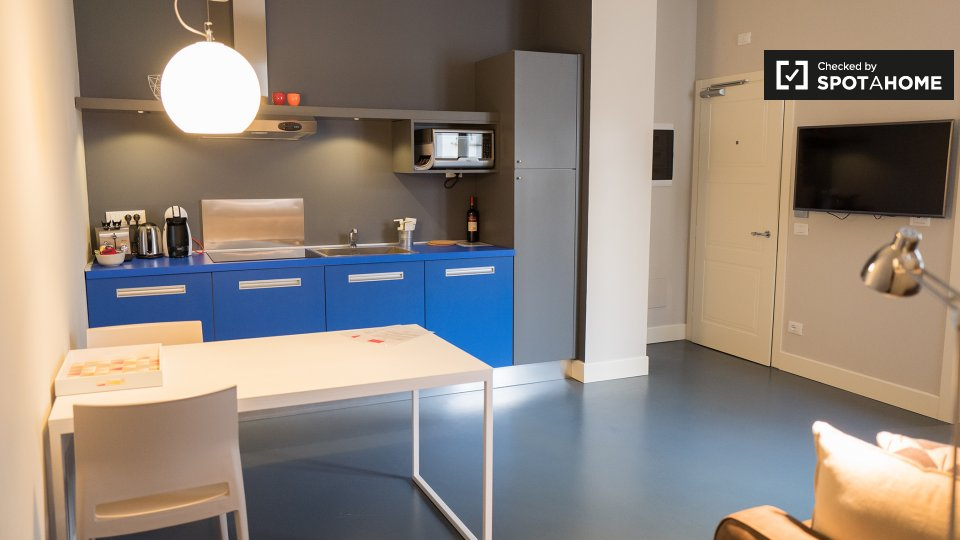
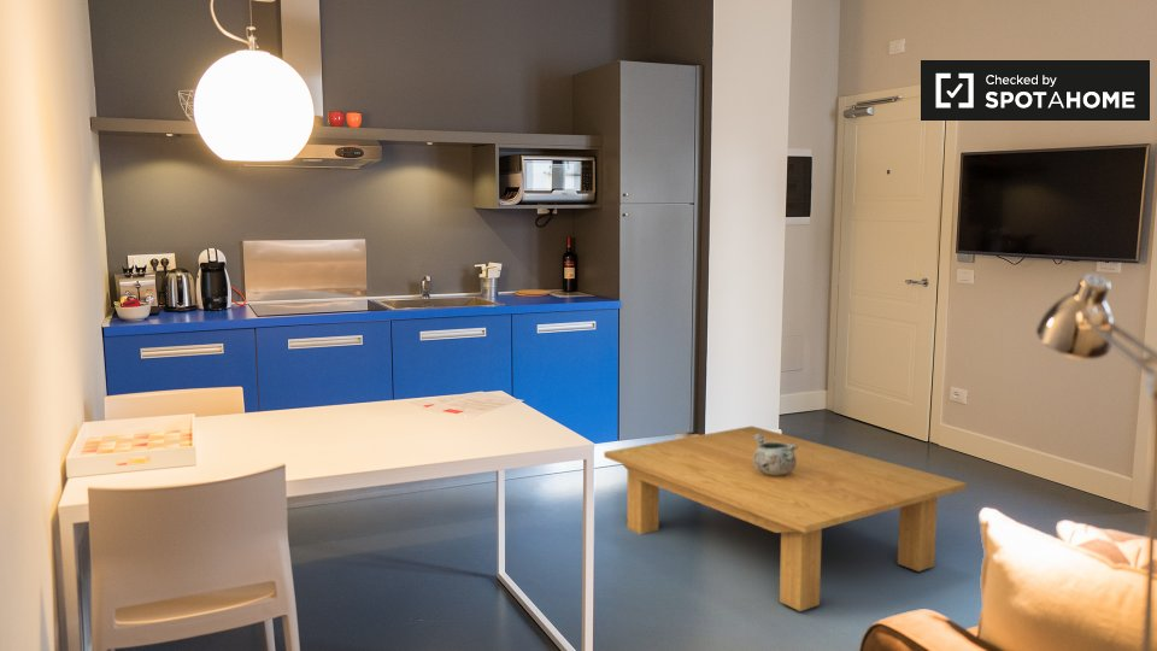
+ decorative bowl (774, 454)
+ coffee table (773, 506)
